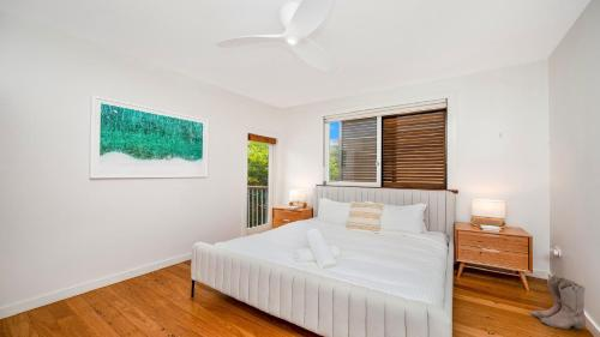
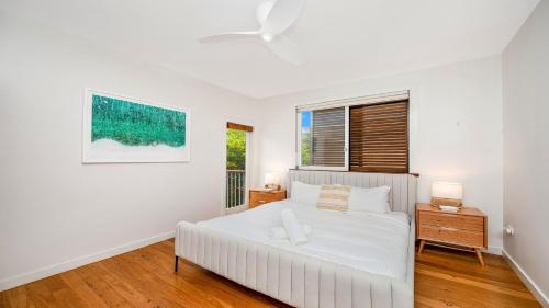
- boots (557, 299)
